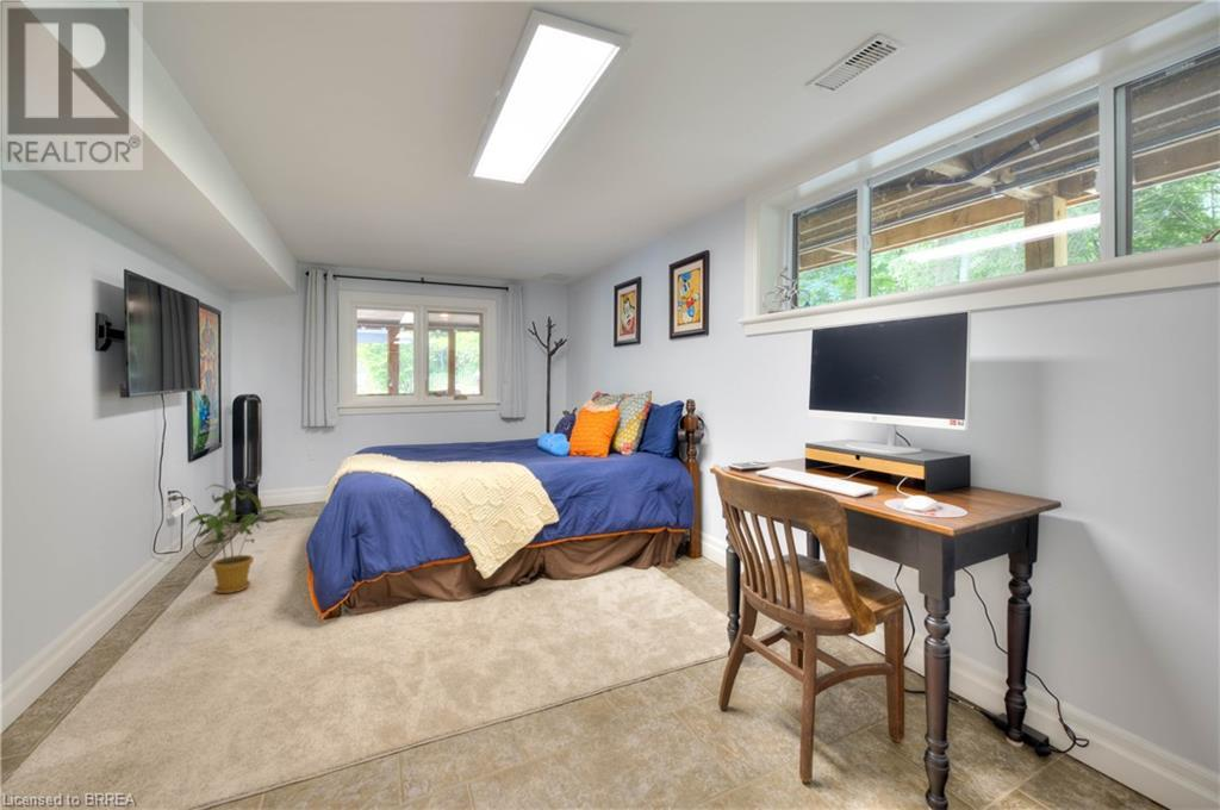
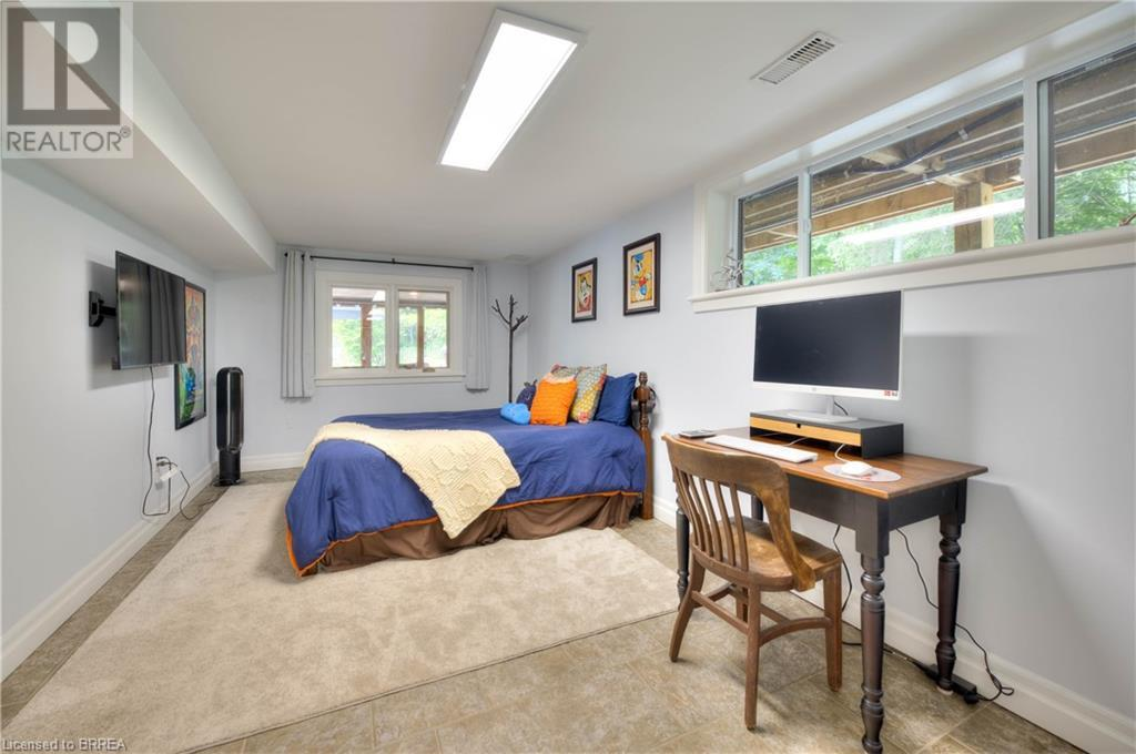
- house plant (245, 536)
